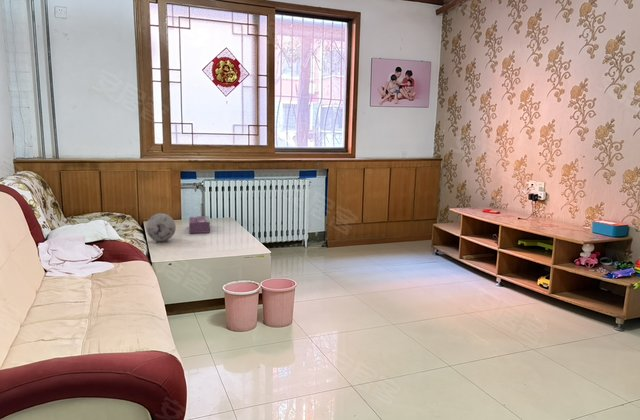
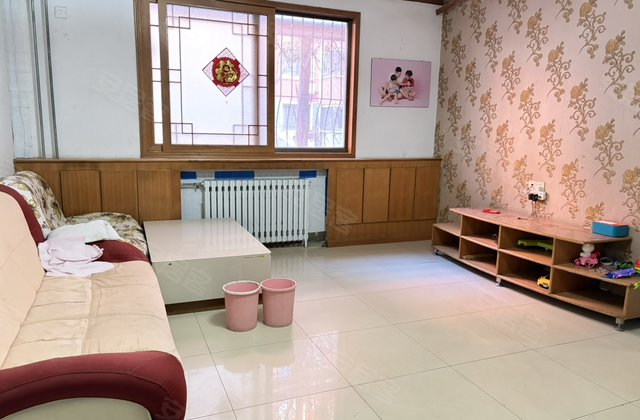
- tissue box (199, 224)
- decorative orb (161, 227)
